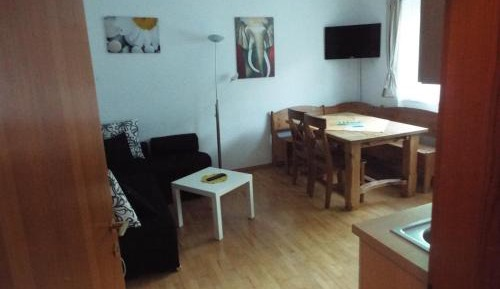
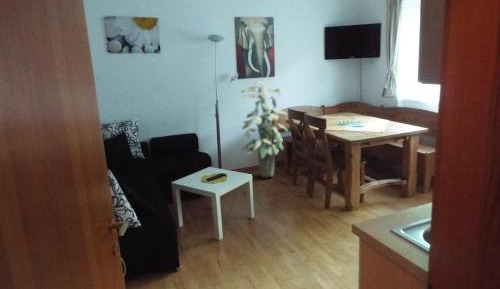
+ indoor plant (262, 129)
